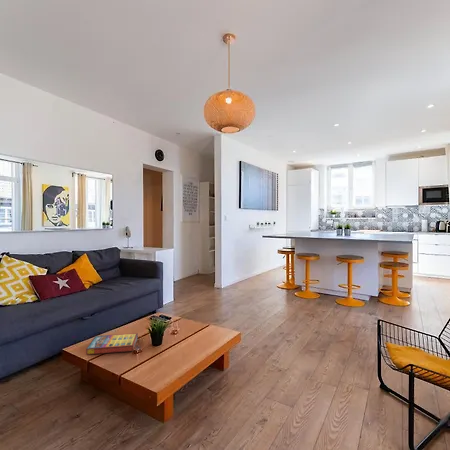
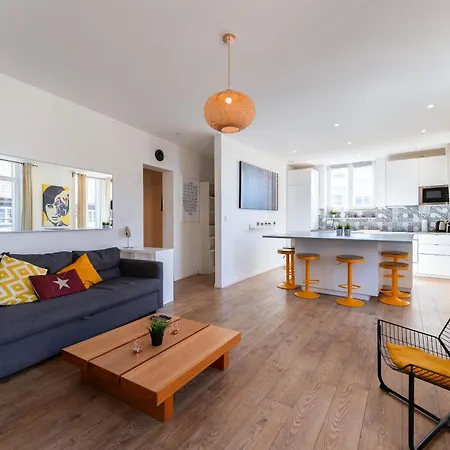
- game compilation box (113, 343)
